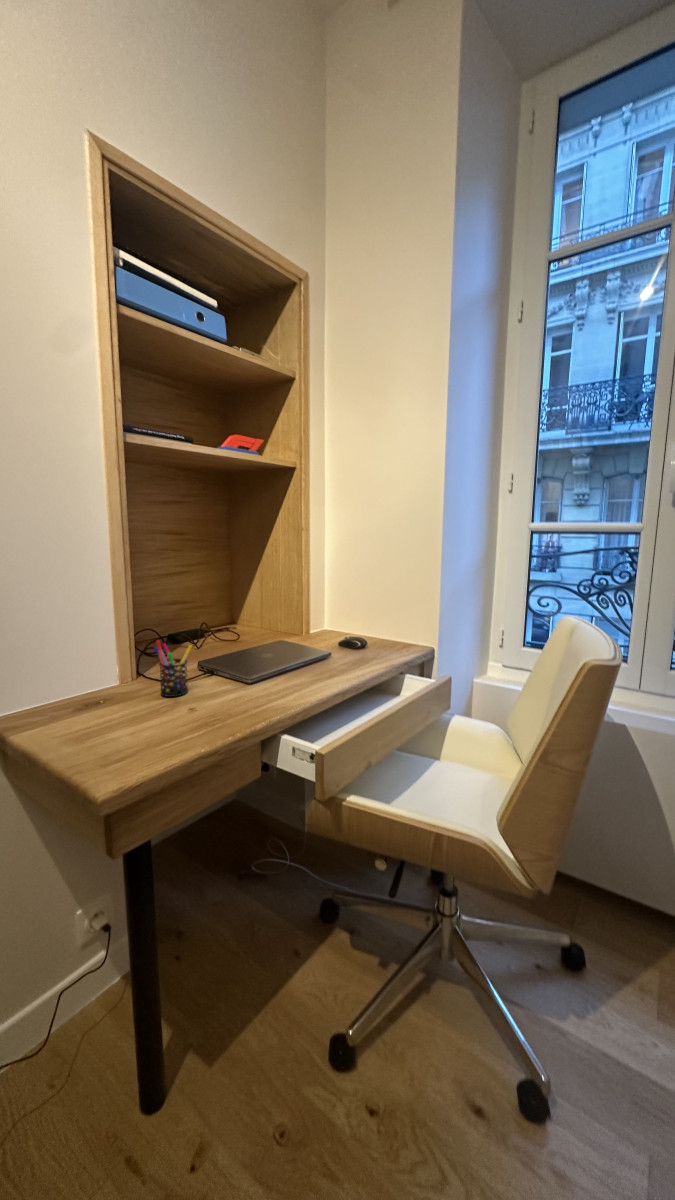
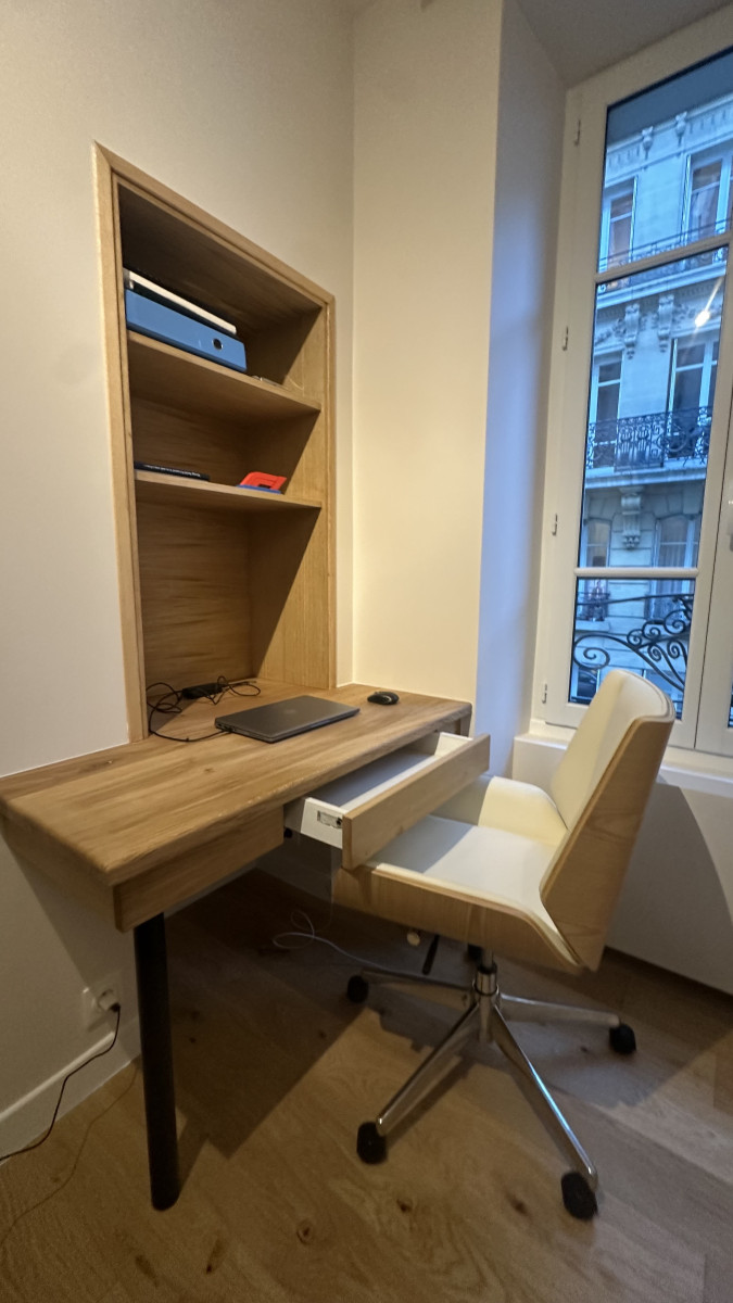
- pen holder (171, 667)
